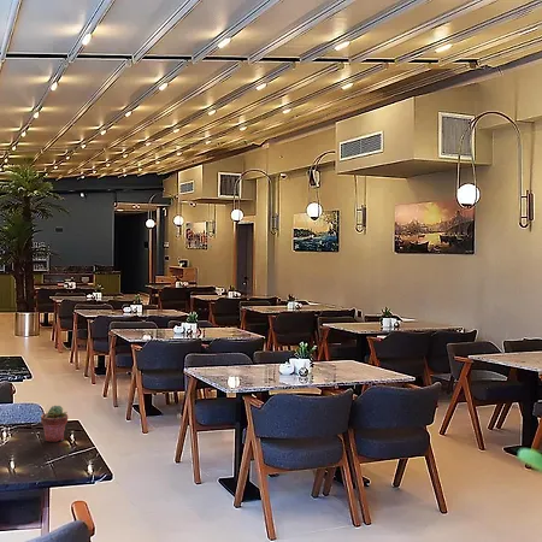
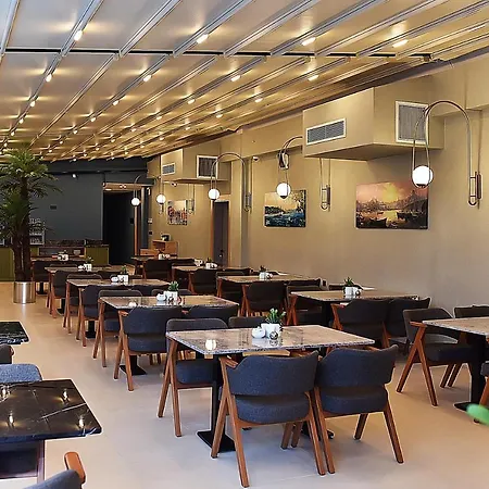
- potted succulent (54, 422)
